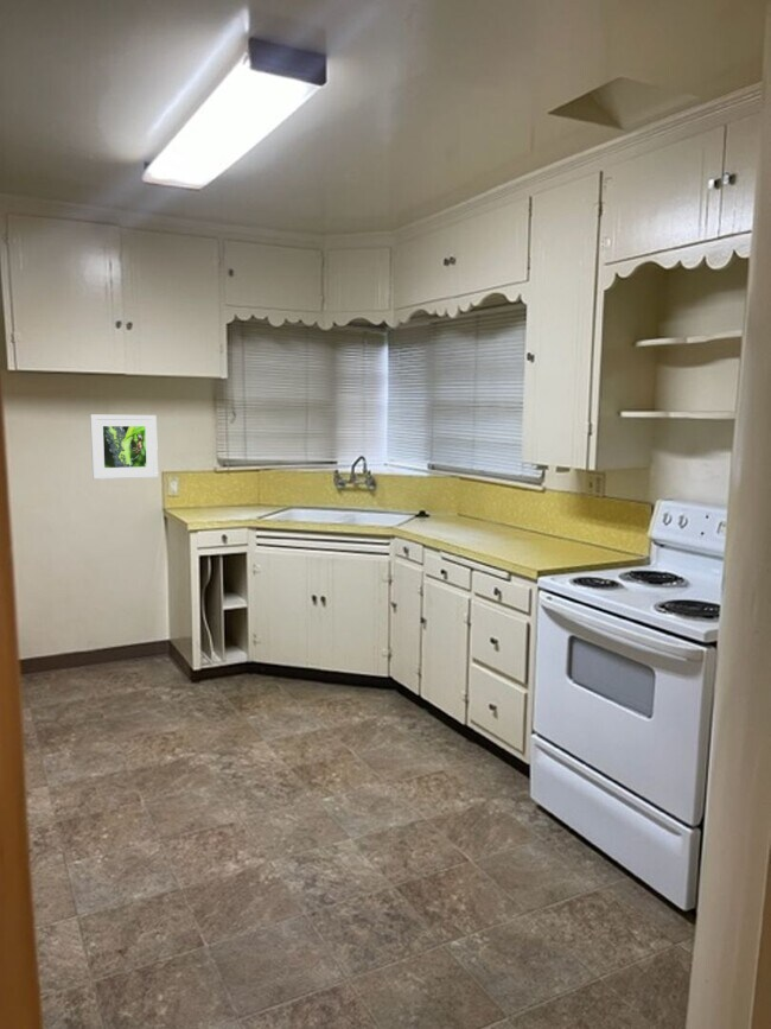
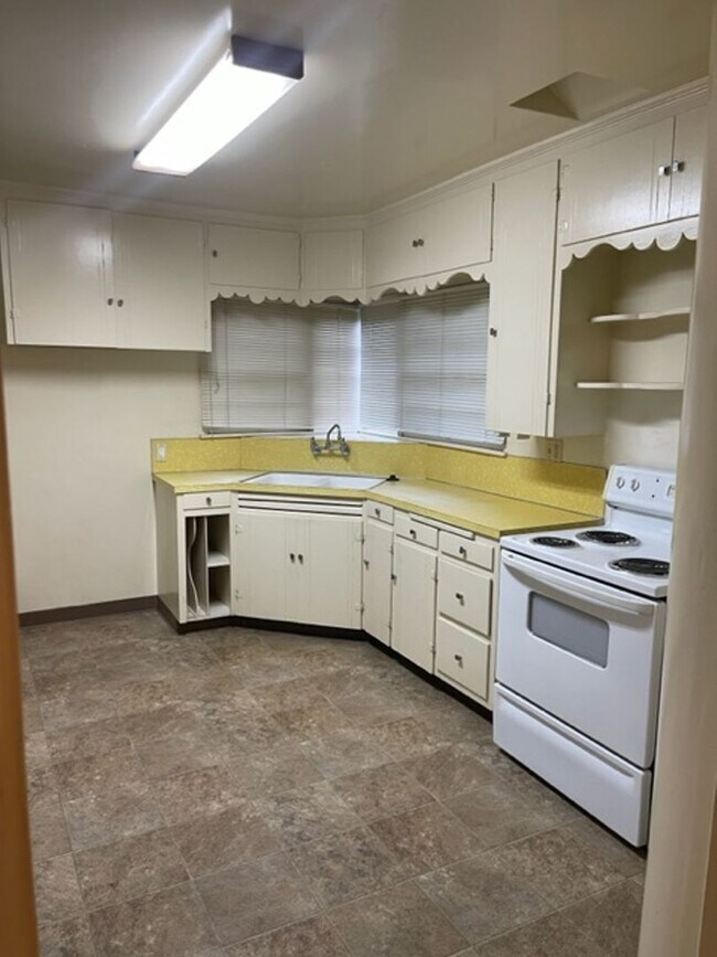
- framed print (125, 446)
